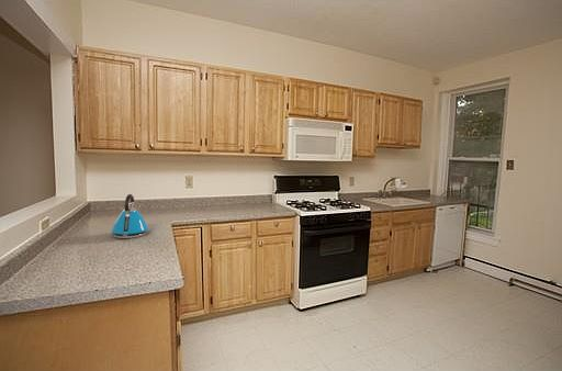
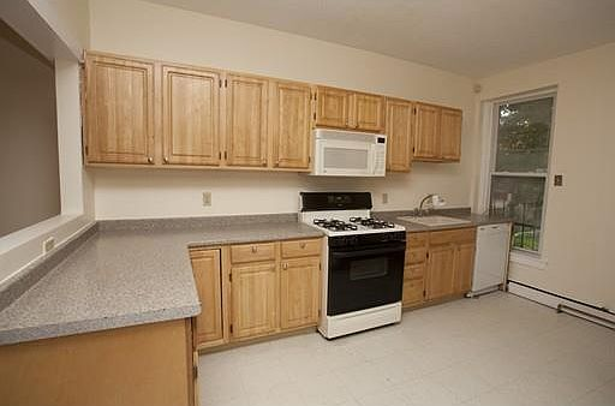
- kettle (130, 214)
